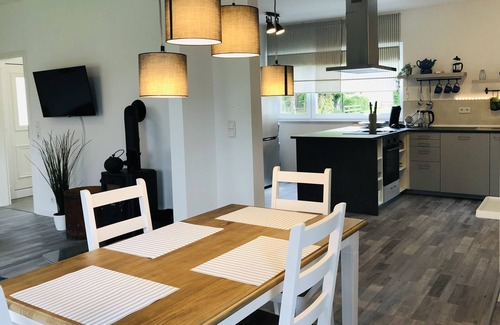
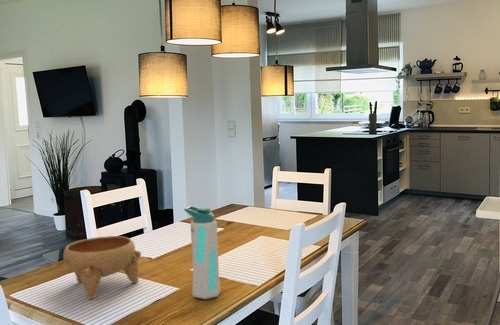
+ water bottle (202, 251)
+ bowl (104, 265)
